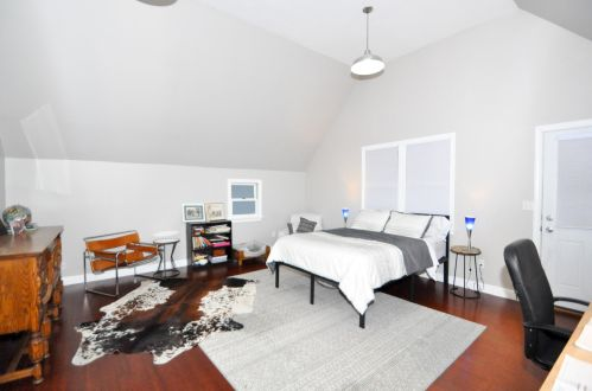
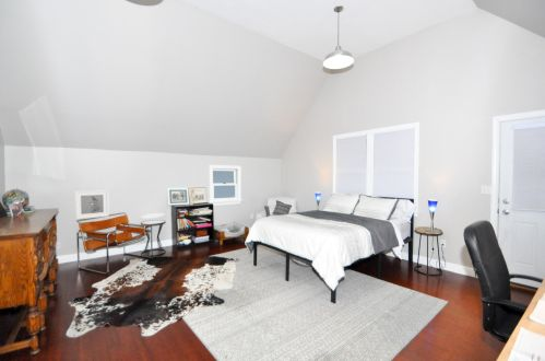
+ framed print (92, 203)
